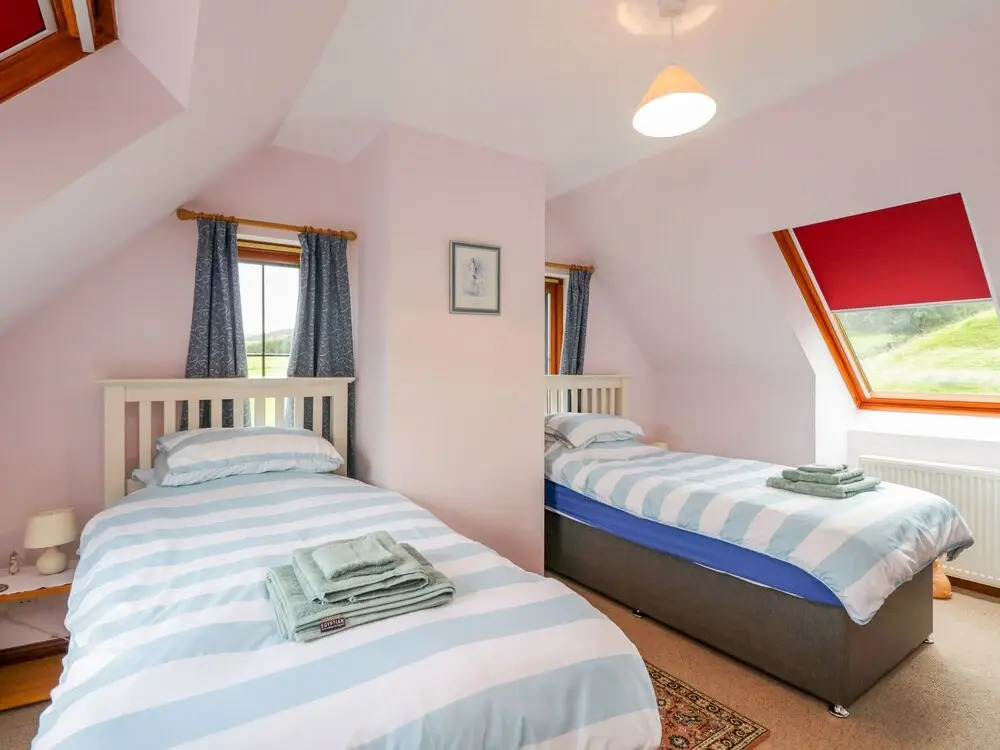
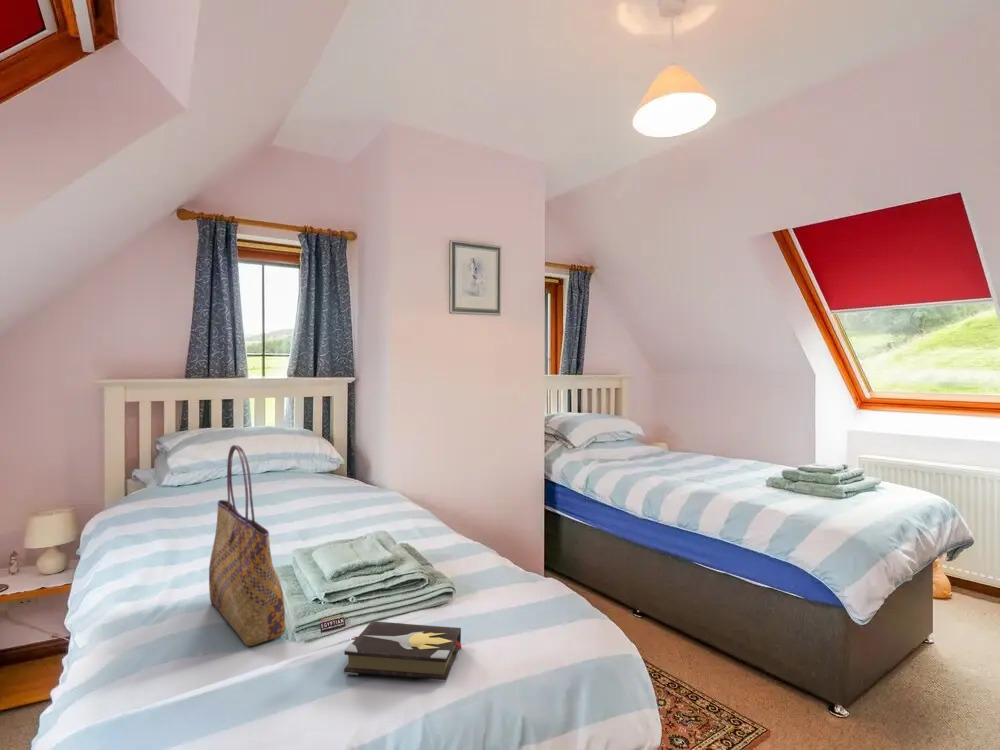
+ tote bag (244, 531)
+ hardback book (405, 646)
